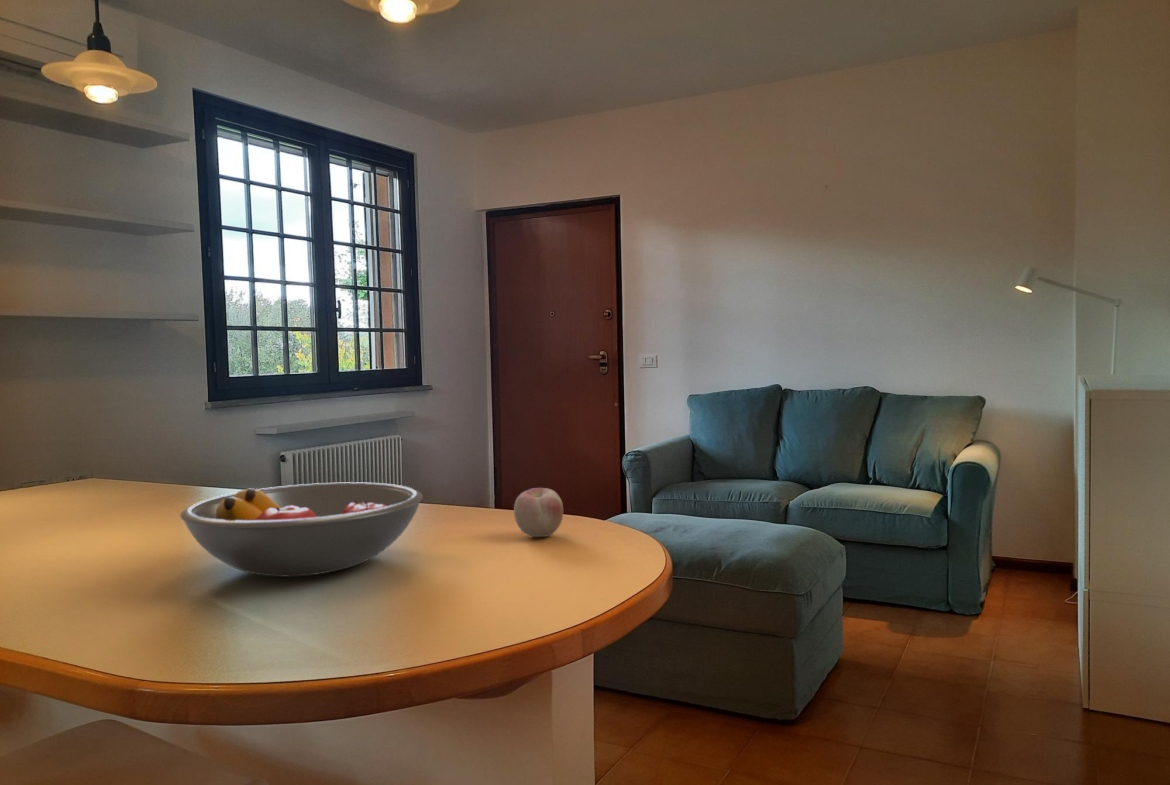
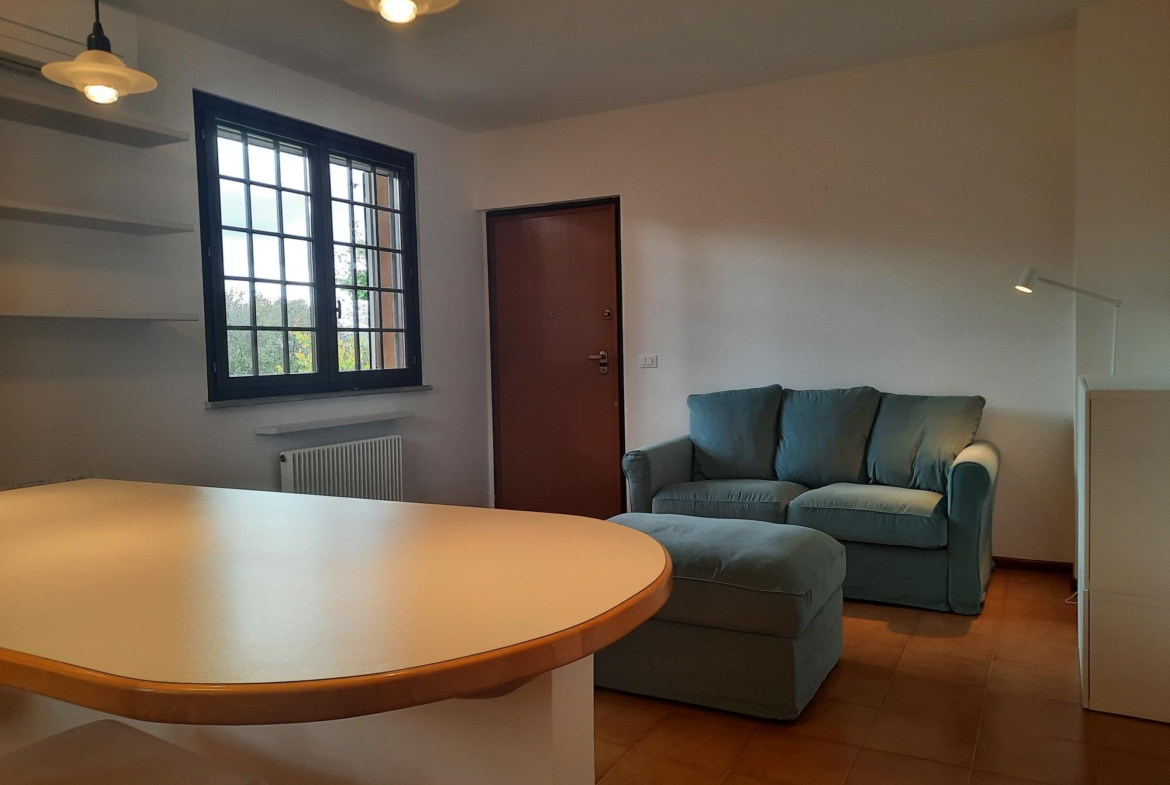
- apple (538, 512)
- fruit bowl (308, 524)
